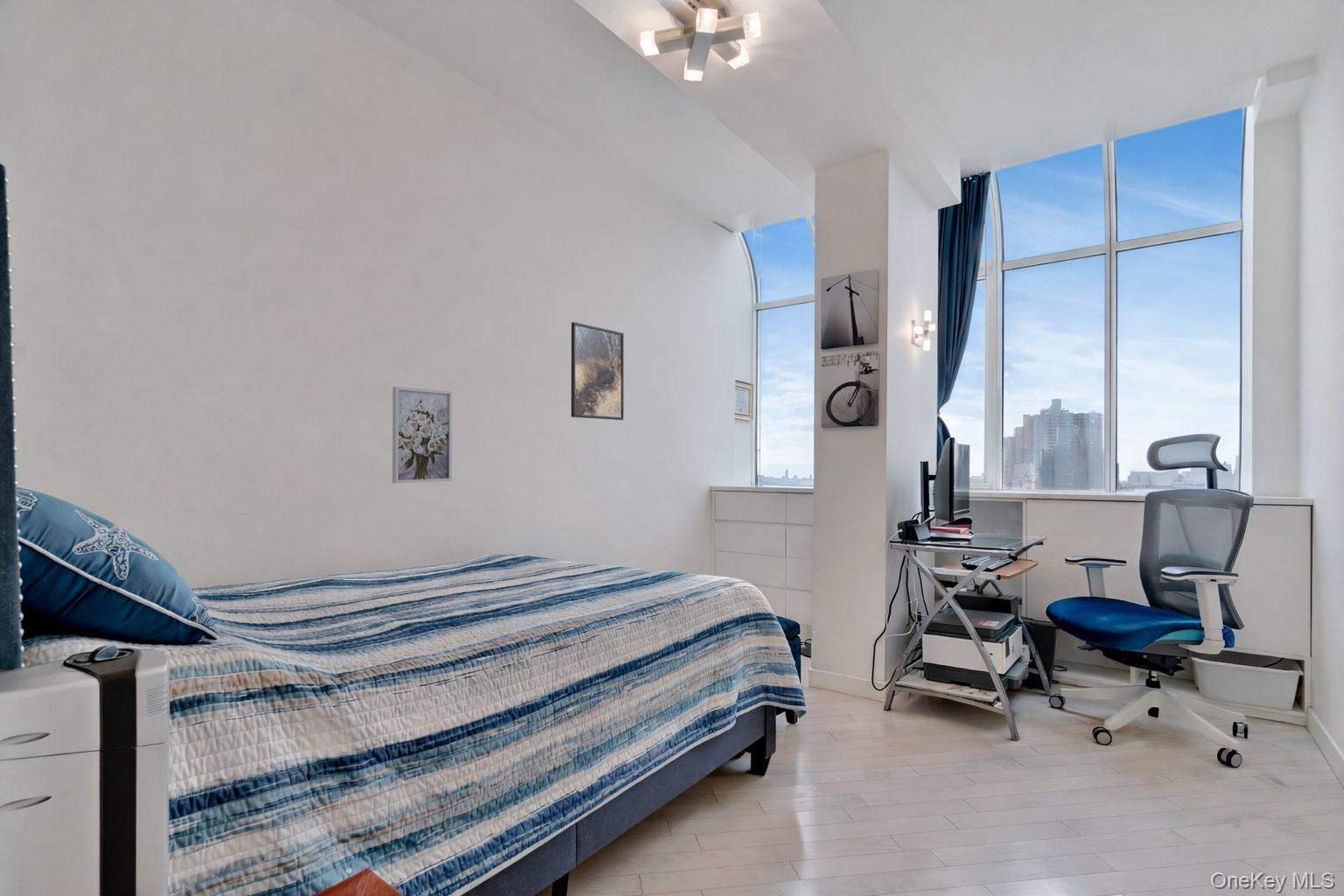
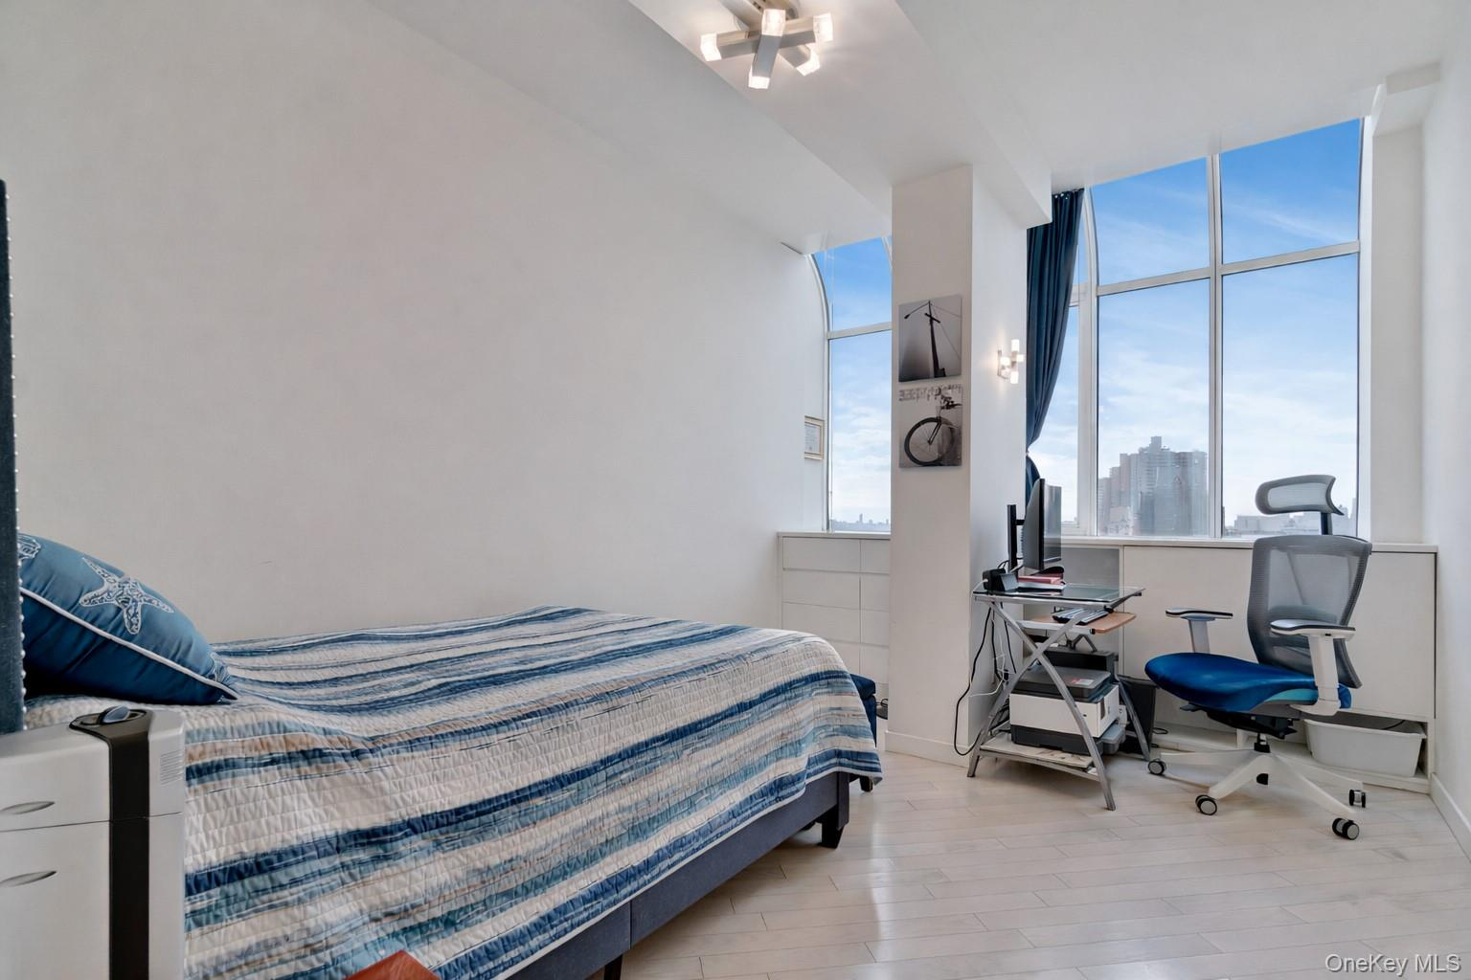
- wall art (423, 435)
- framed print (598, 373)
